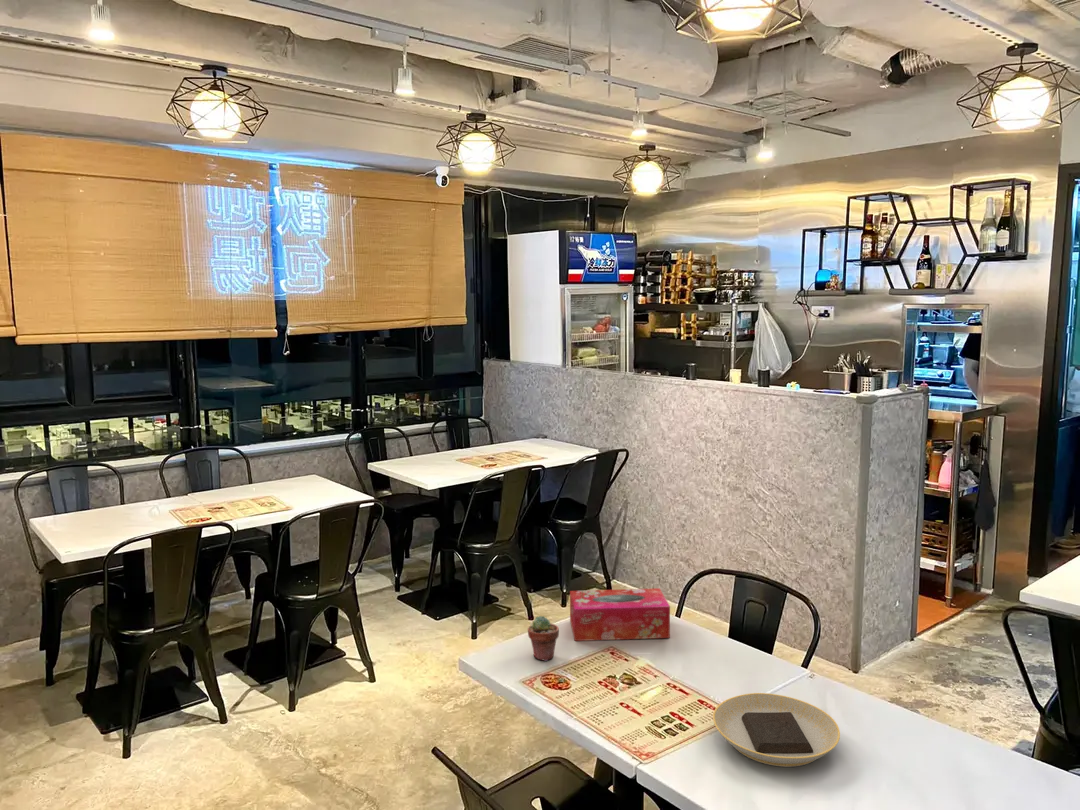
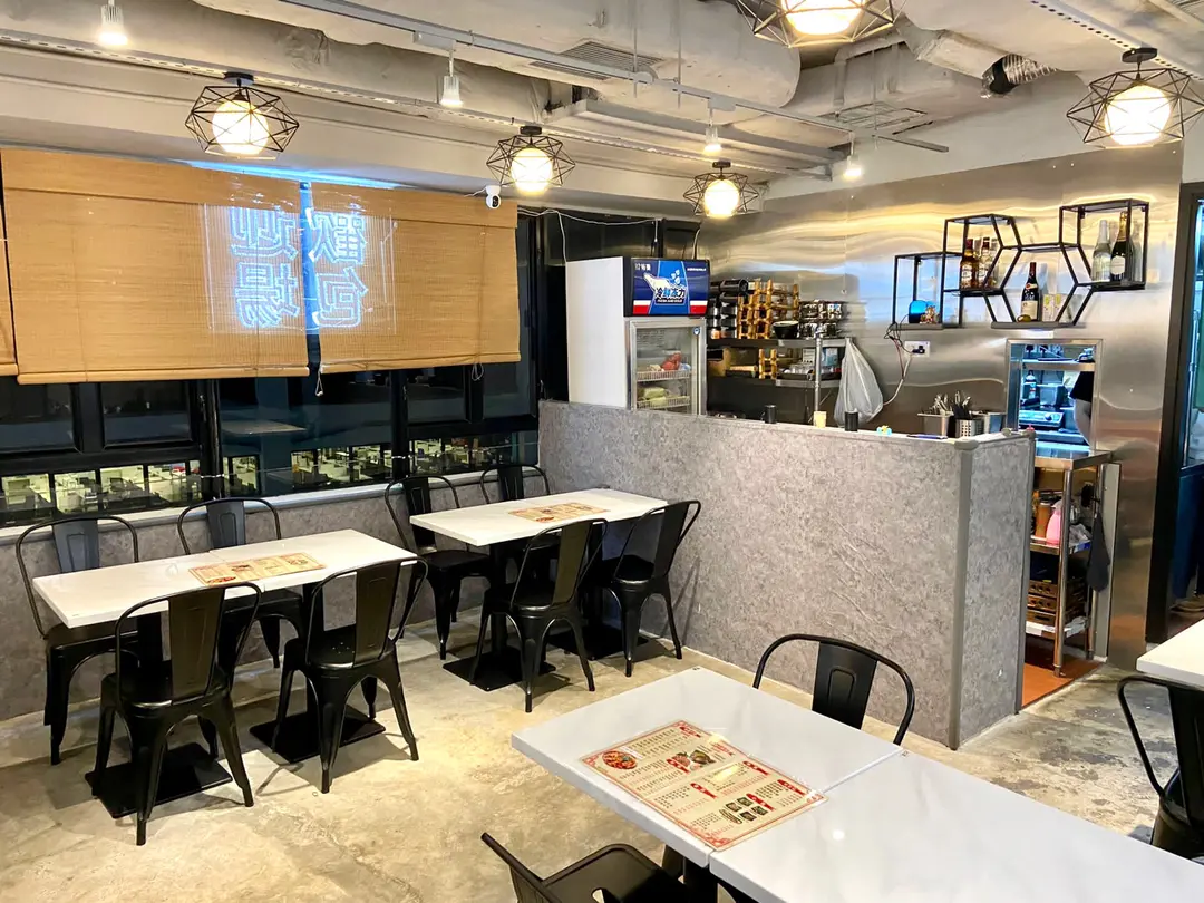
- plate (774, 731)
- tissue box (618, 613)
- potted succulent (543, 636)
